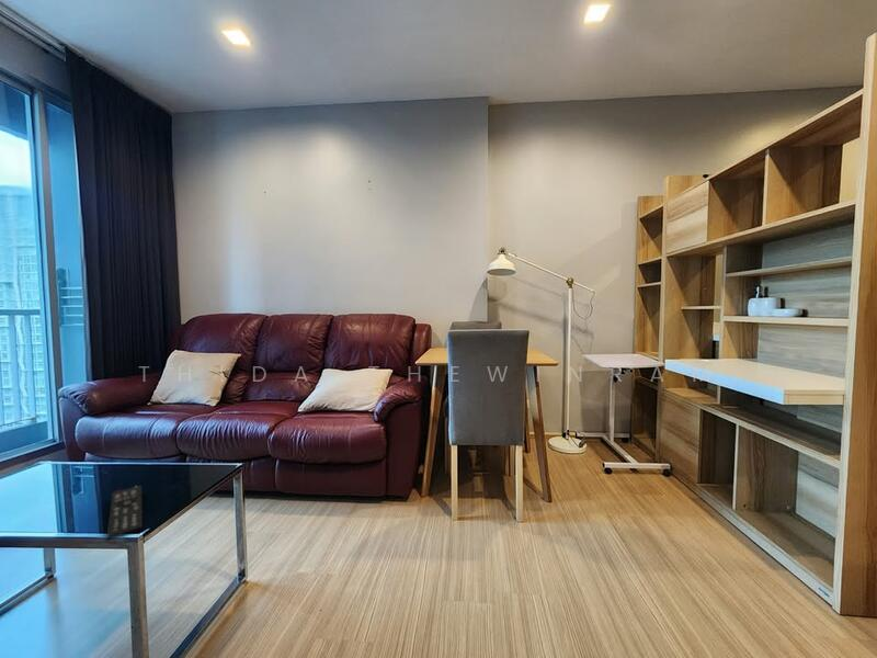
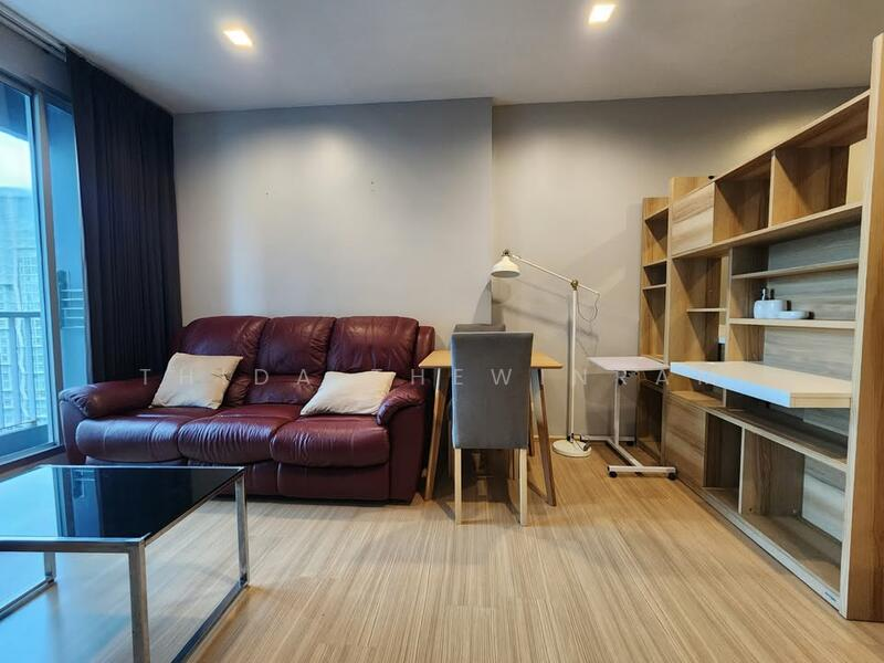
- remote control (126, 509)
